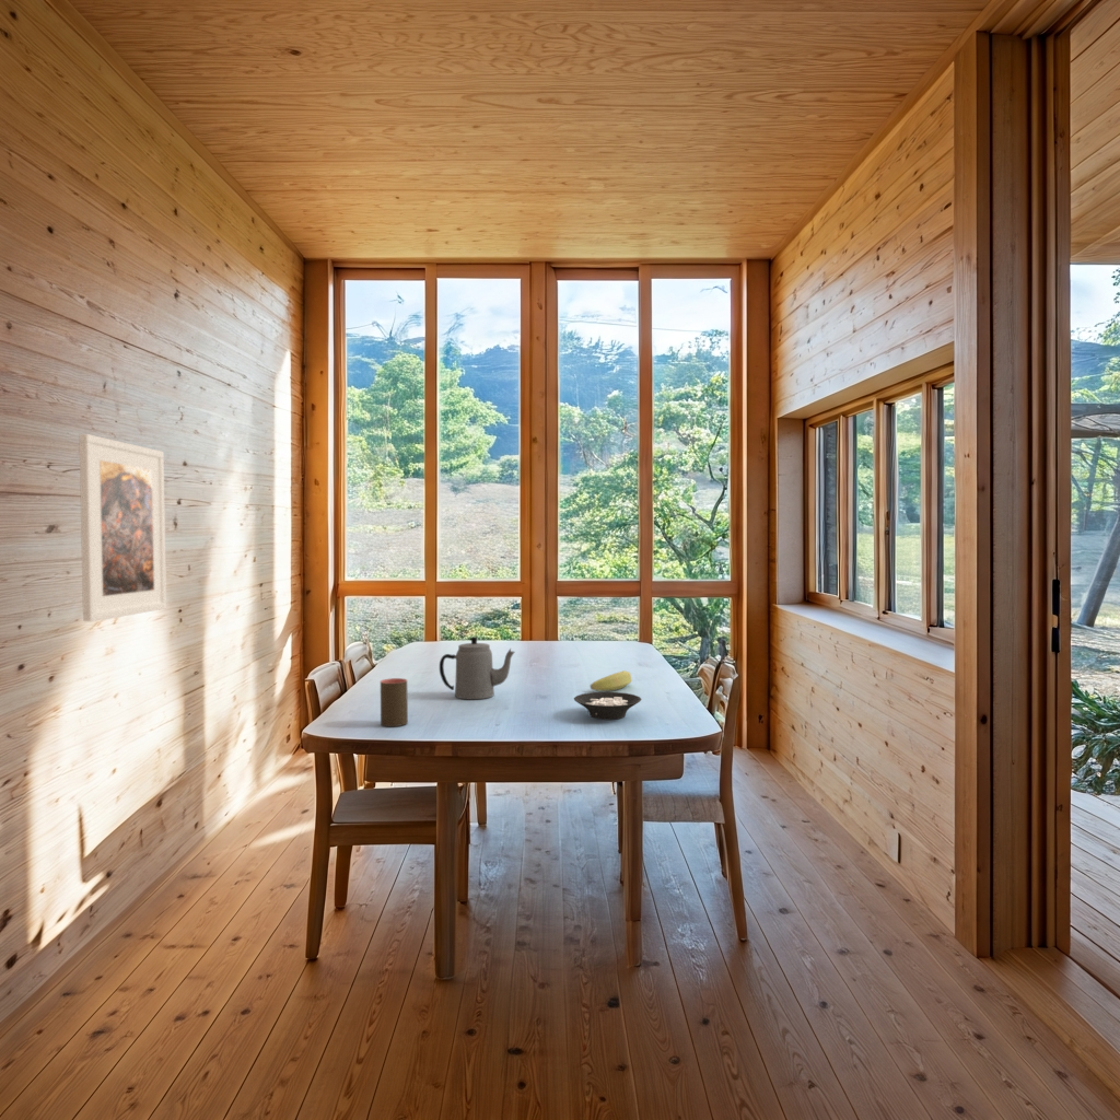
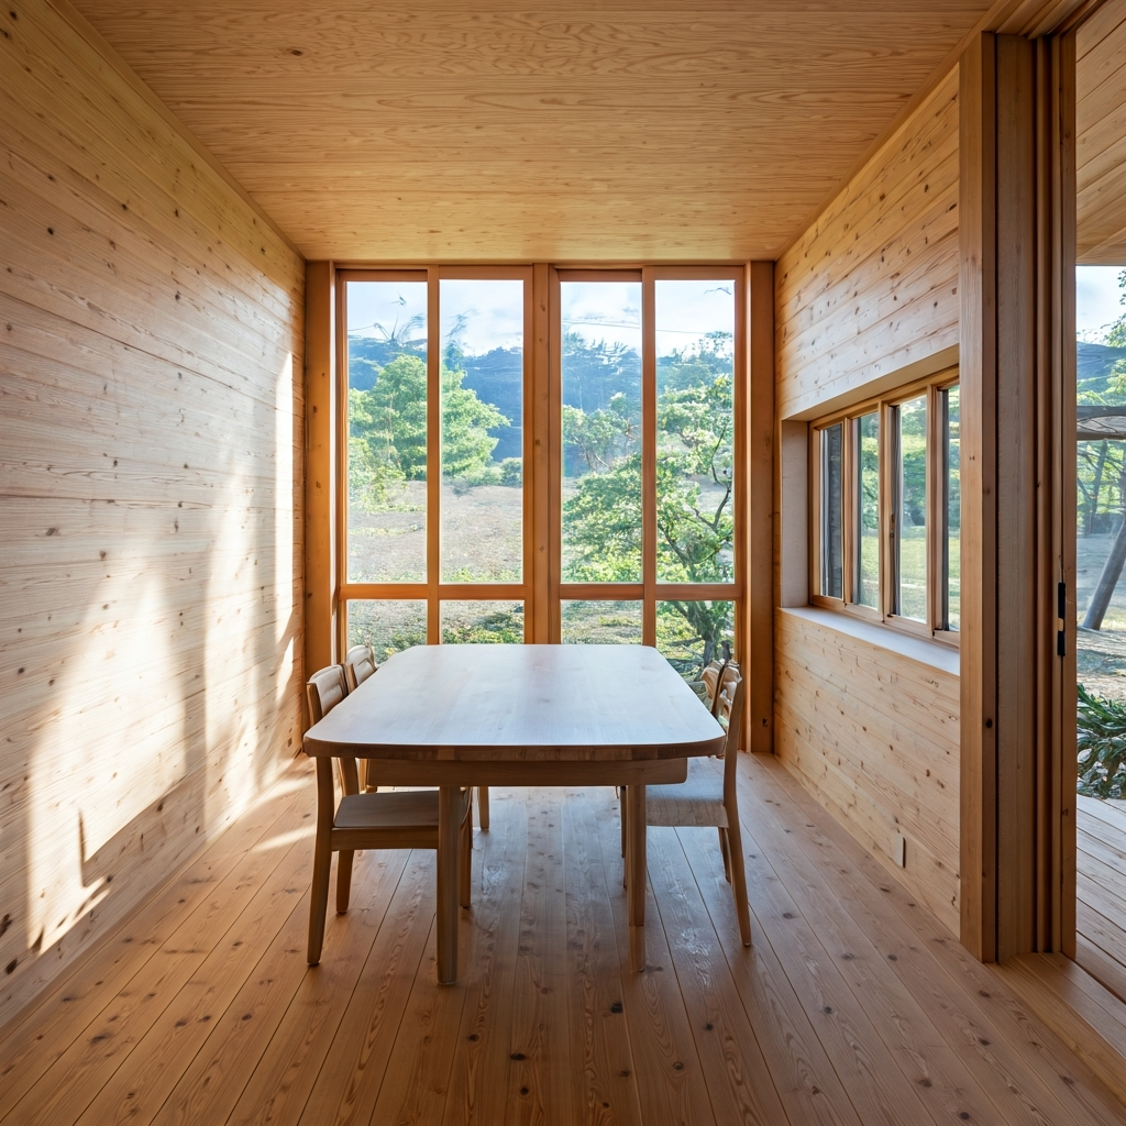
- cereal bowl (607, 707)
- banana (611, 678)
- cup (394, 701)
- teapot (477, 666)
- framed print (127, 528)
